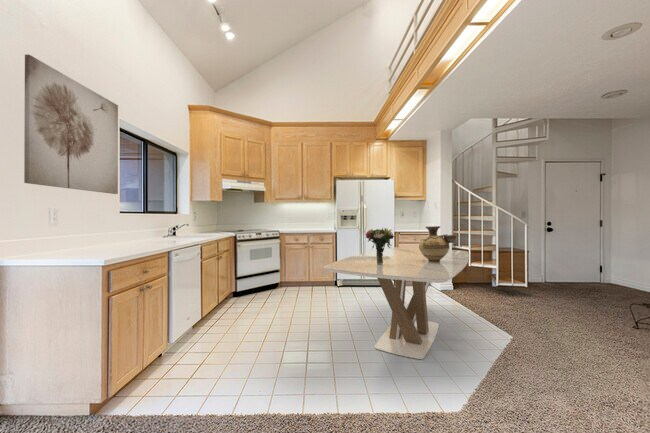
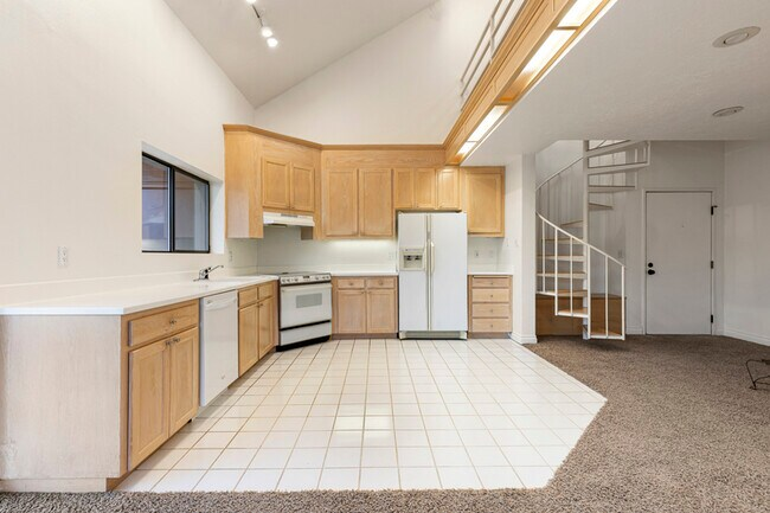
- wall art (79, 136)
- bouquet (381, 245)
- dining table (411, 298)
- ceramic jug (435, 243)
